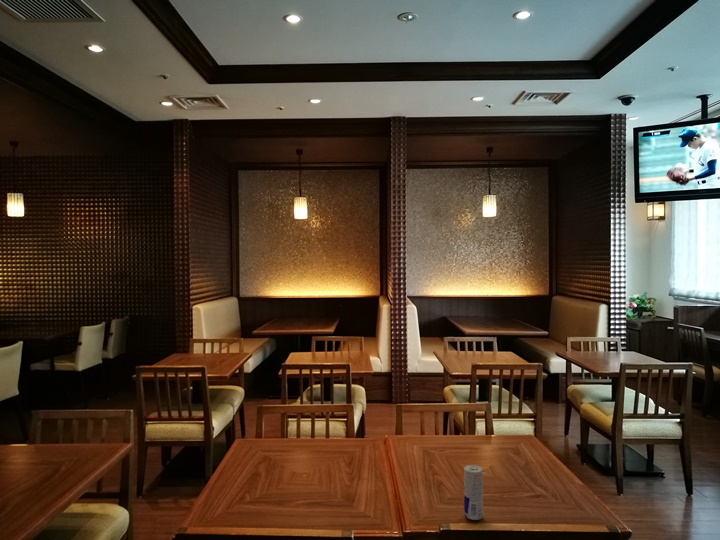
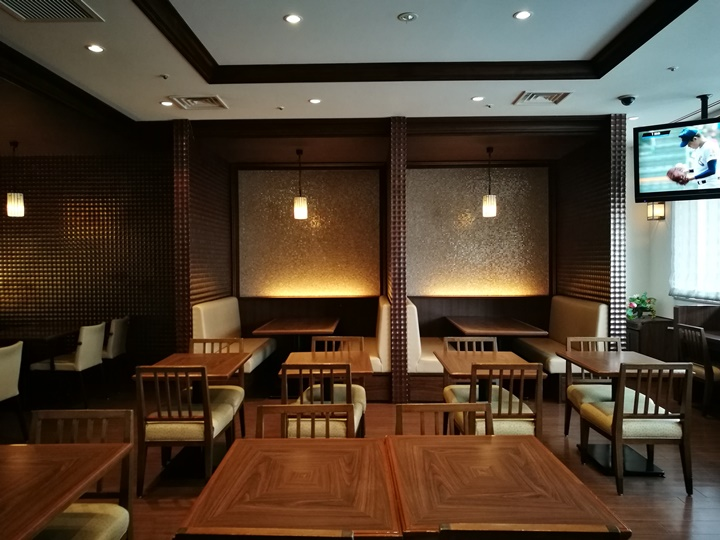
- beverage can (473, 492)
